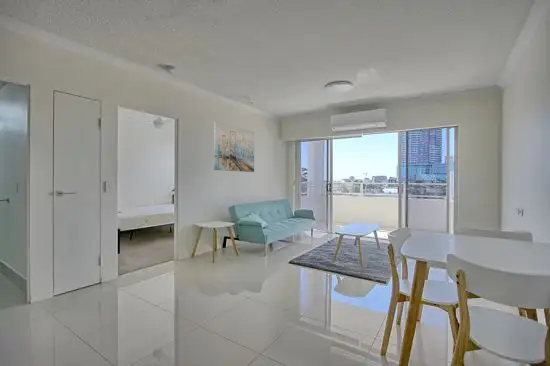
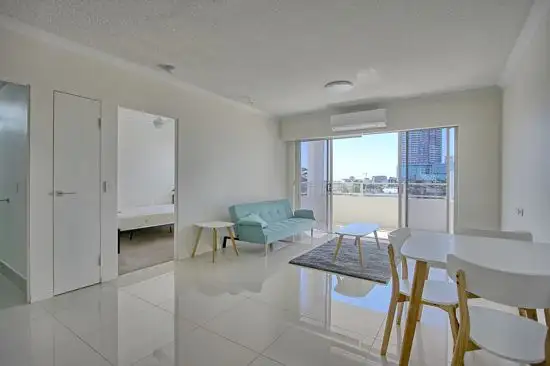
- wall art (235, 149)
